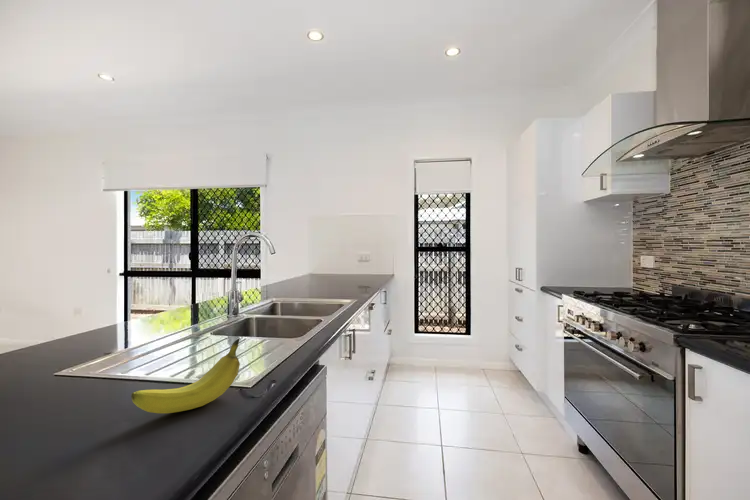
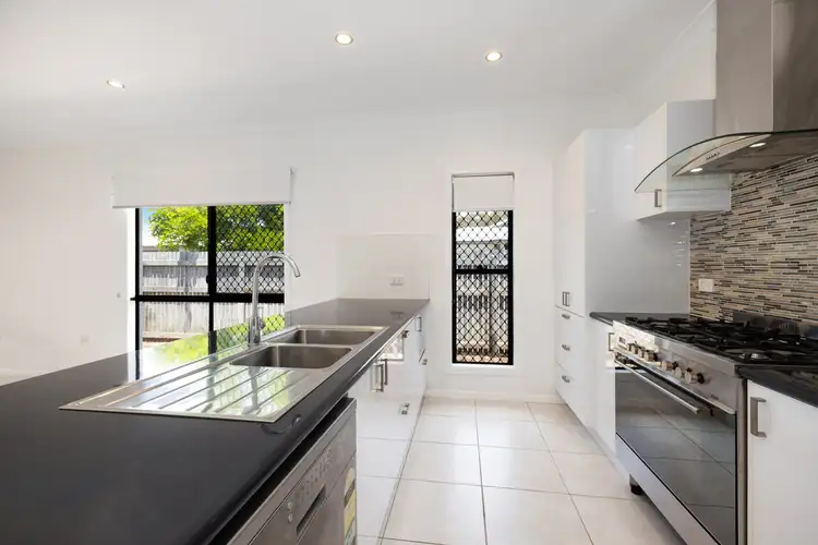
- fruit (194, 382)
